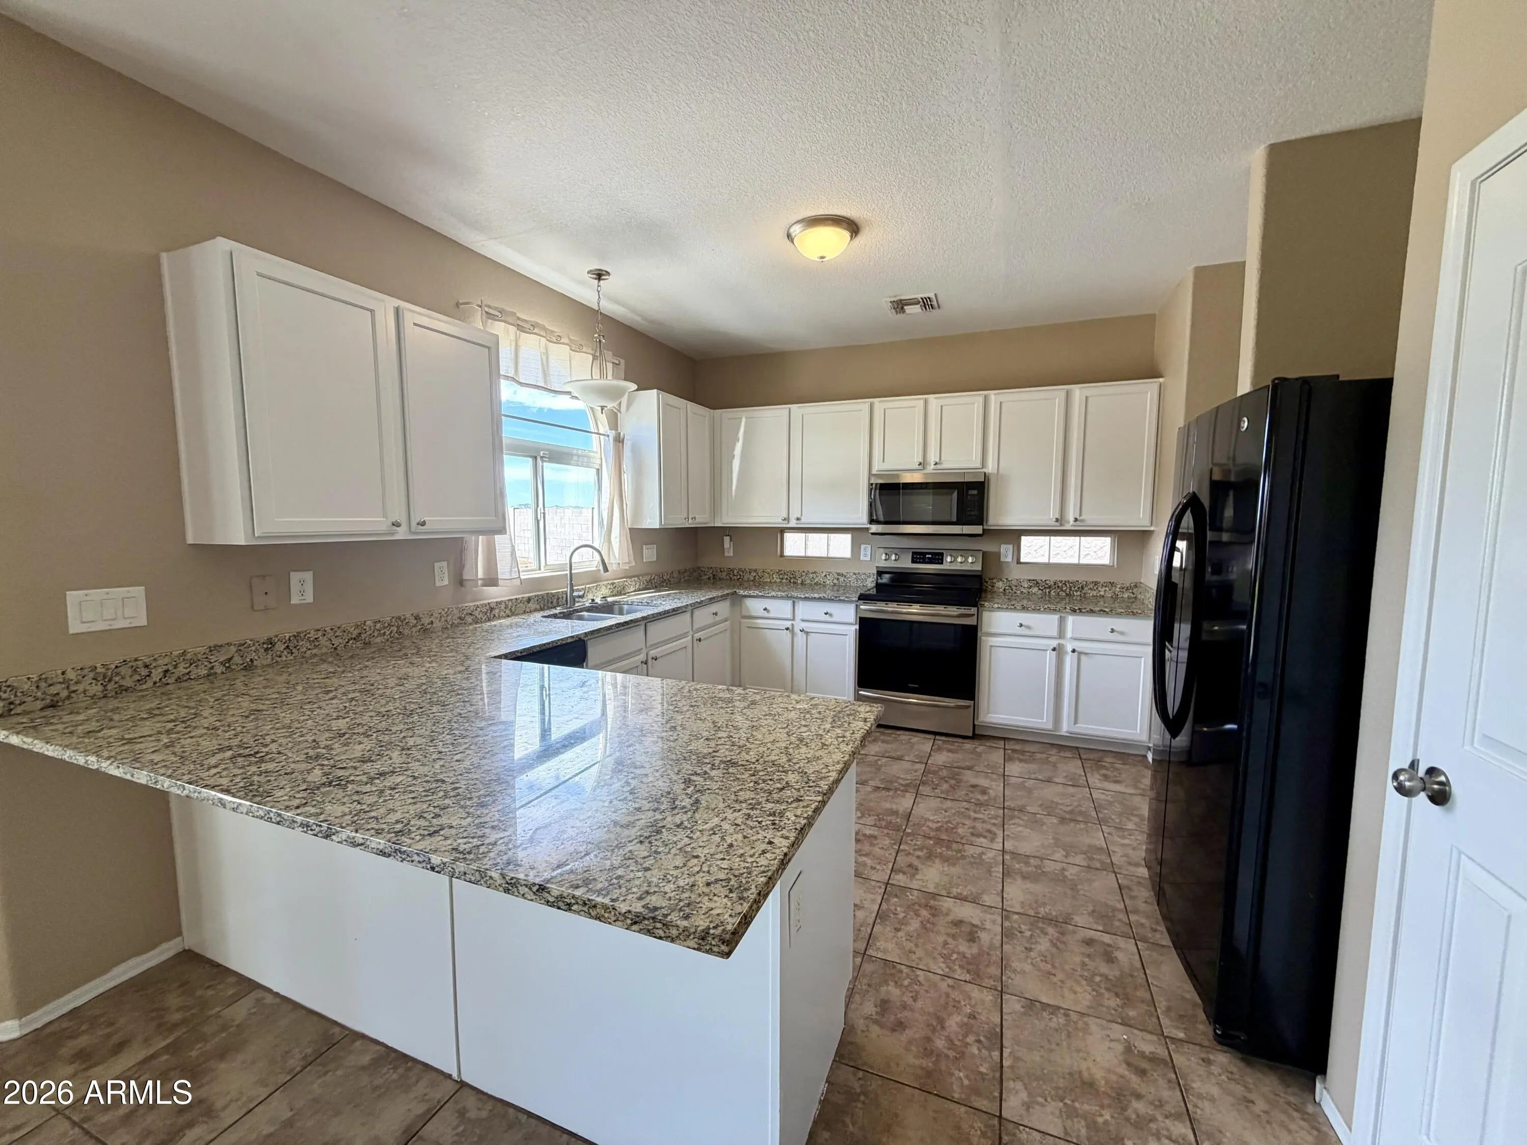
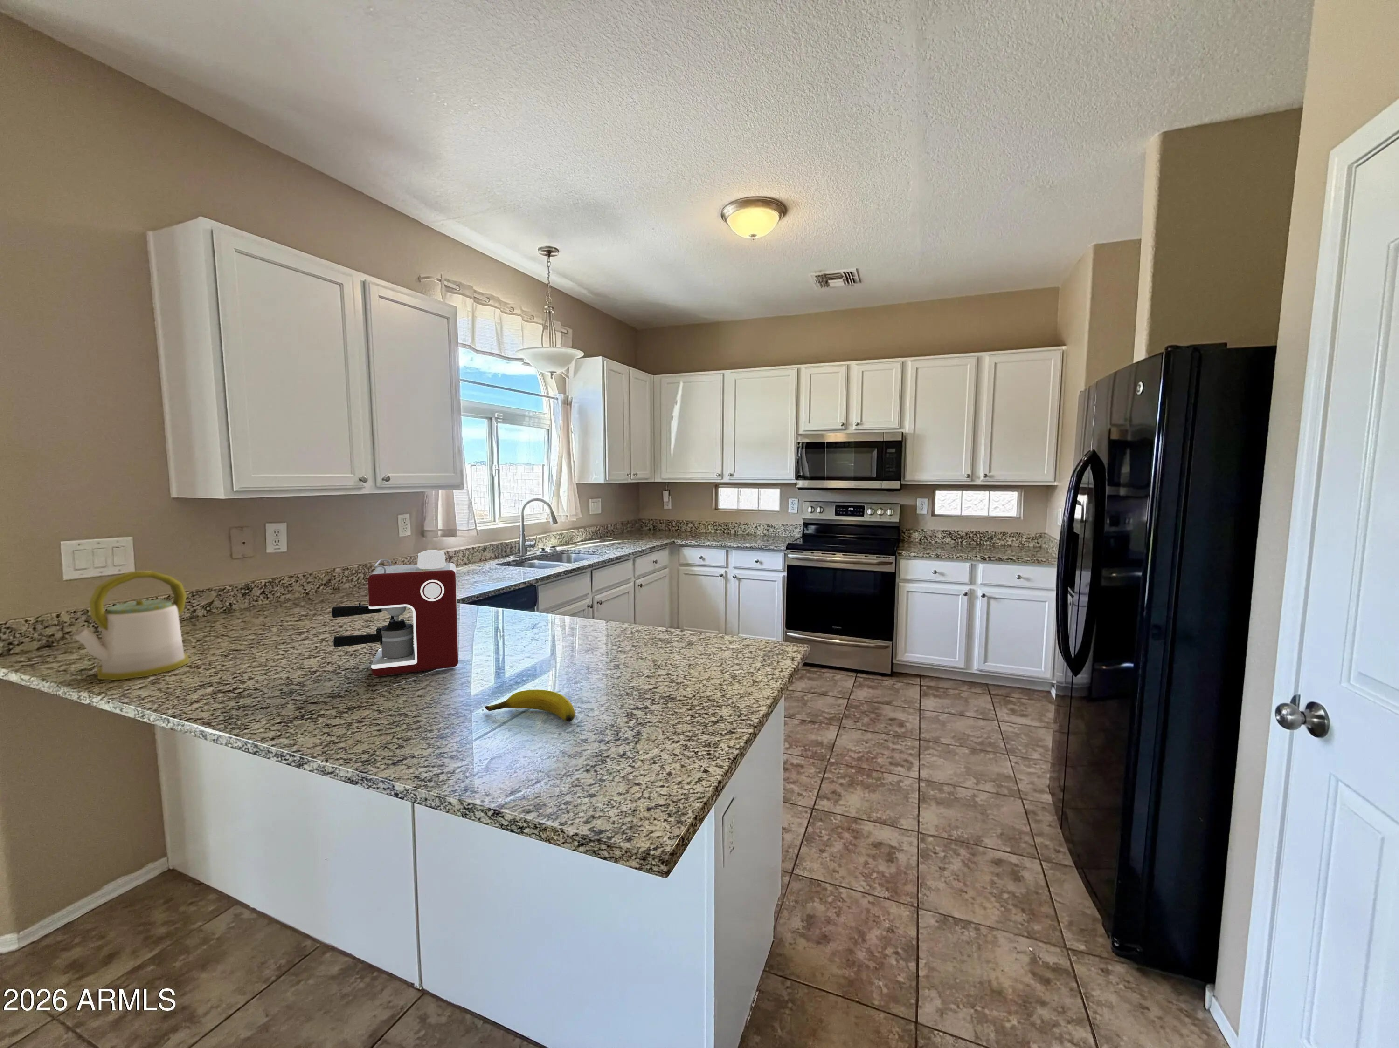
+ coffee maker (397, 609)
+ kettle (132, 621)
+ banana (535, 703)
